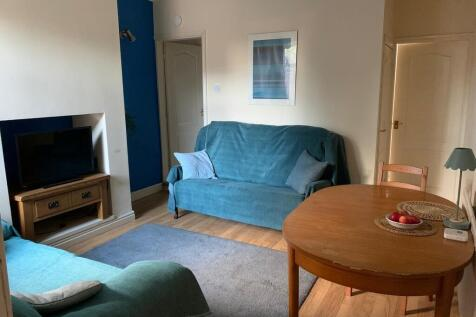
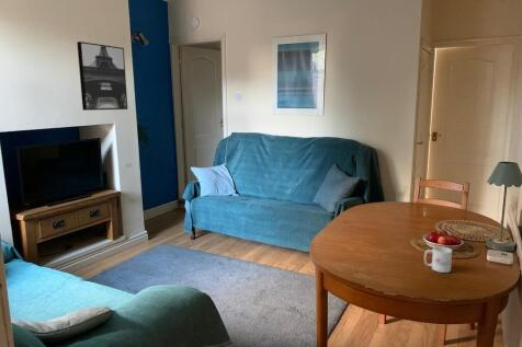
+ mug (438, 258)
+ wall art (103, 78)
